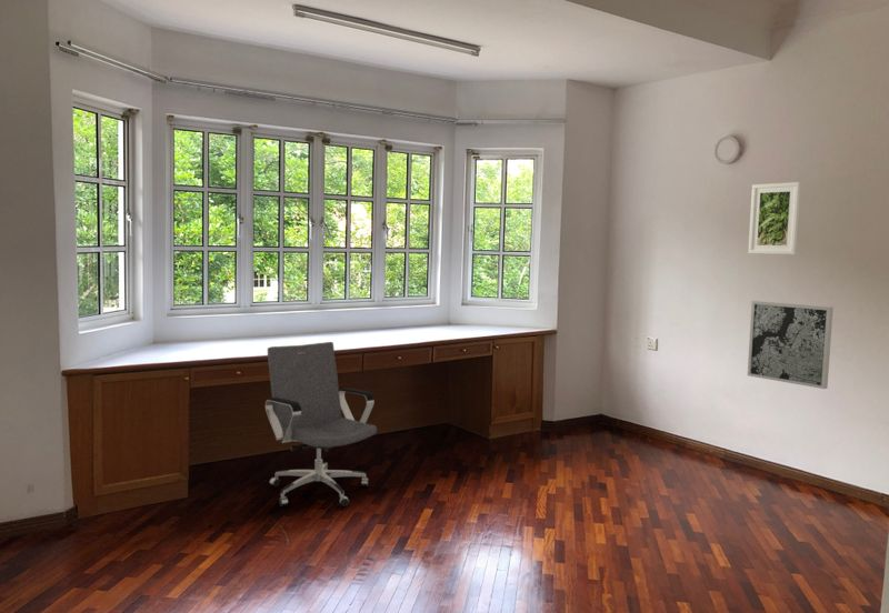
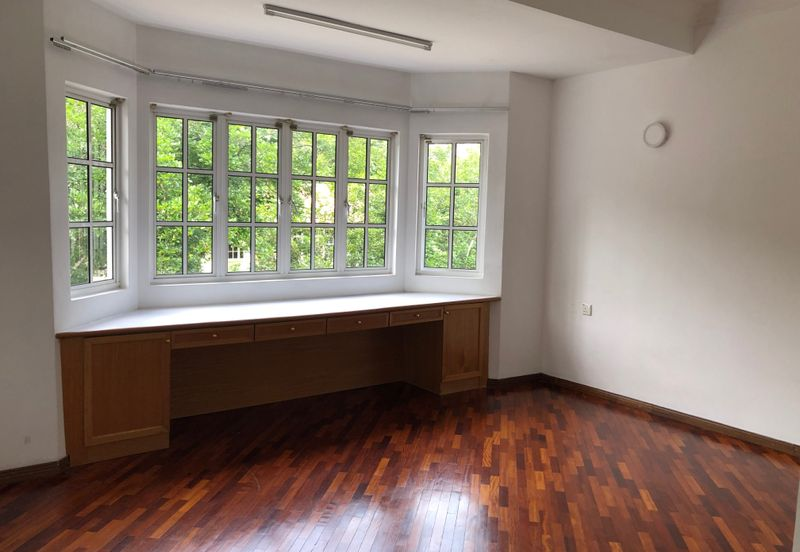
- wall art (788, 342)
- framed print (773, 219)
- office chair (320, 421)
